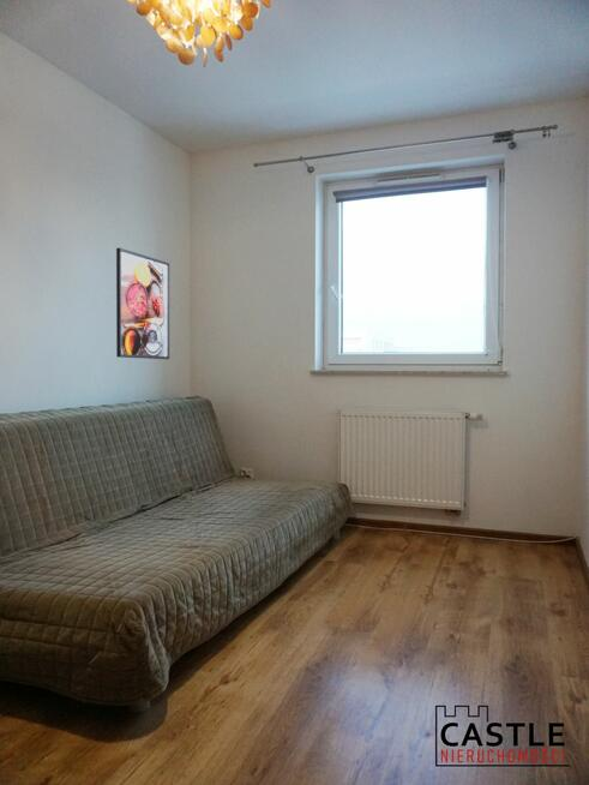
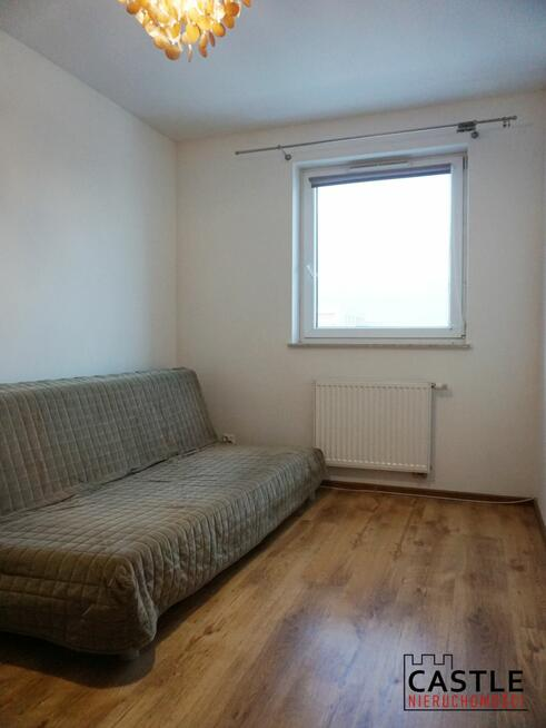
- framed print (144, 307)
